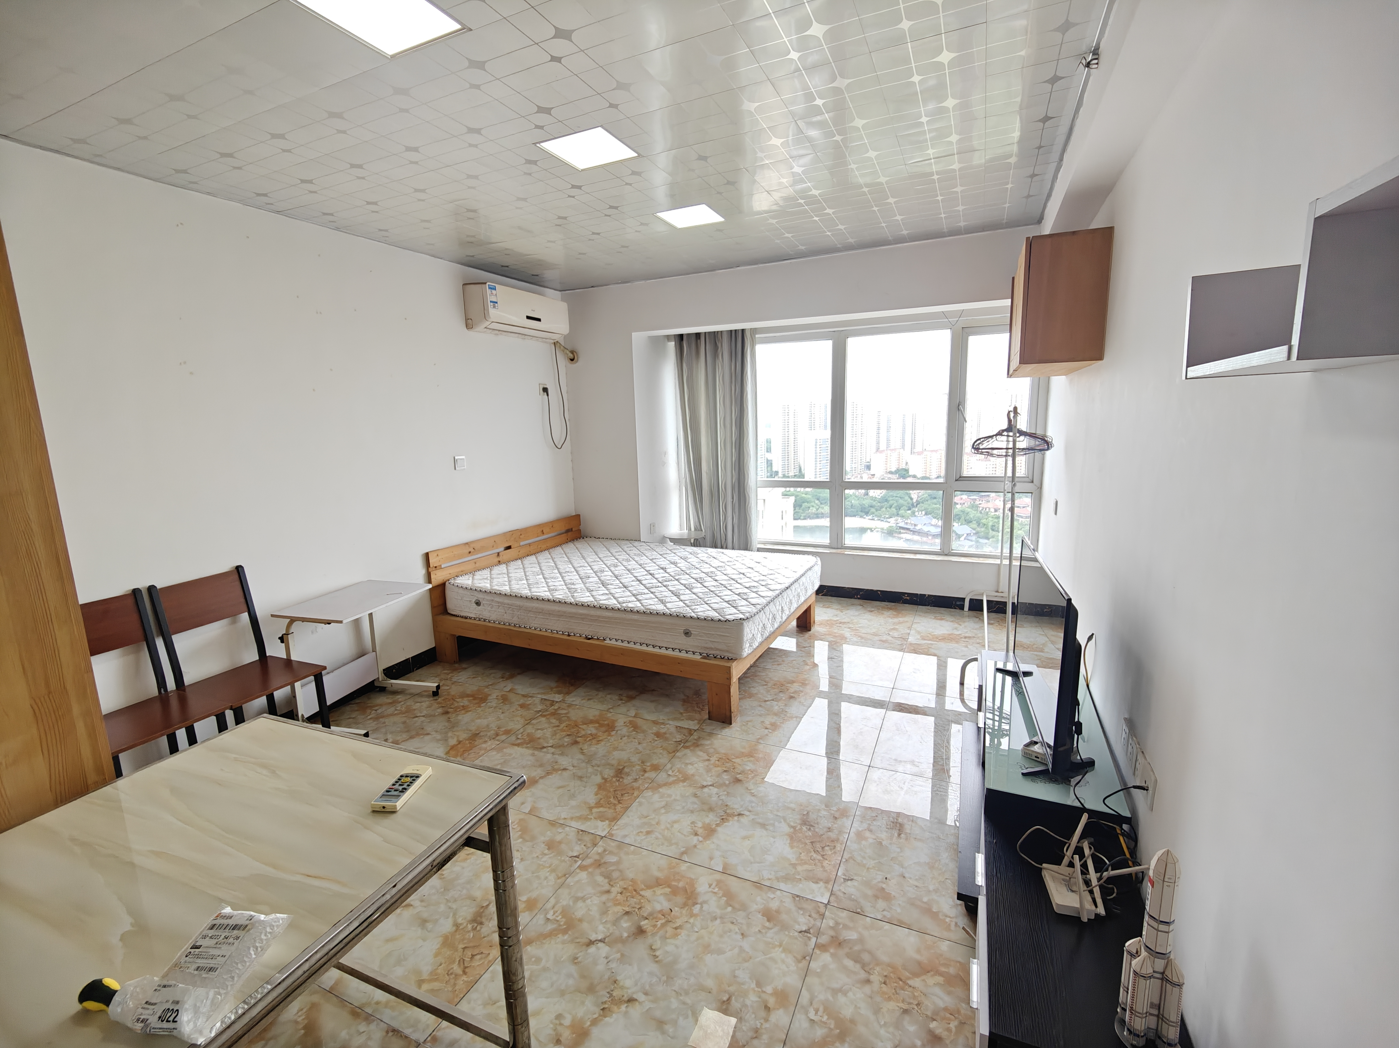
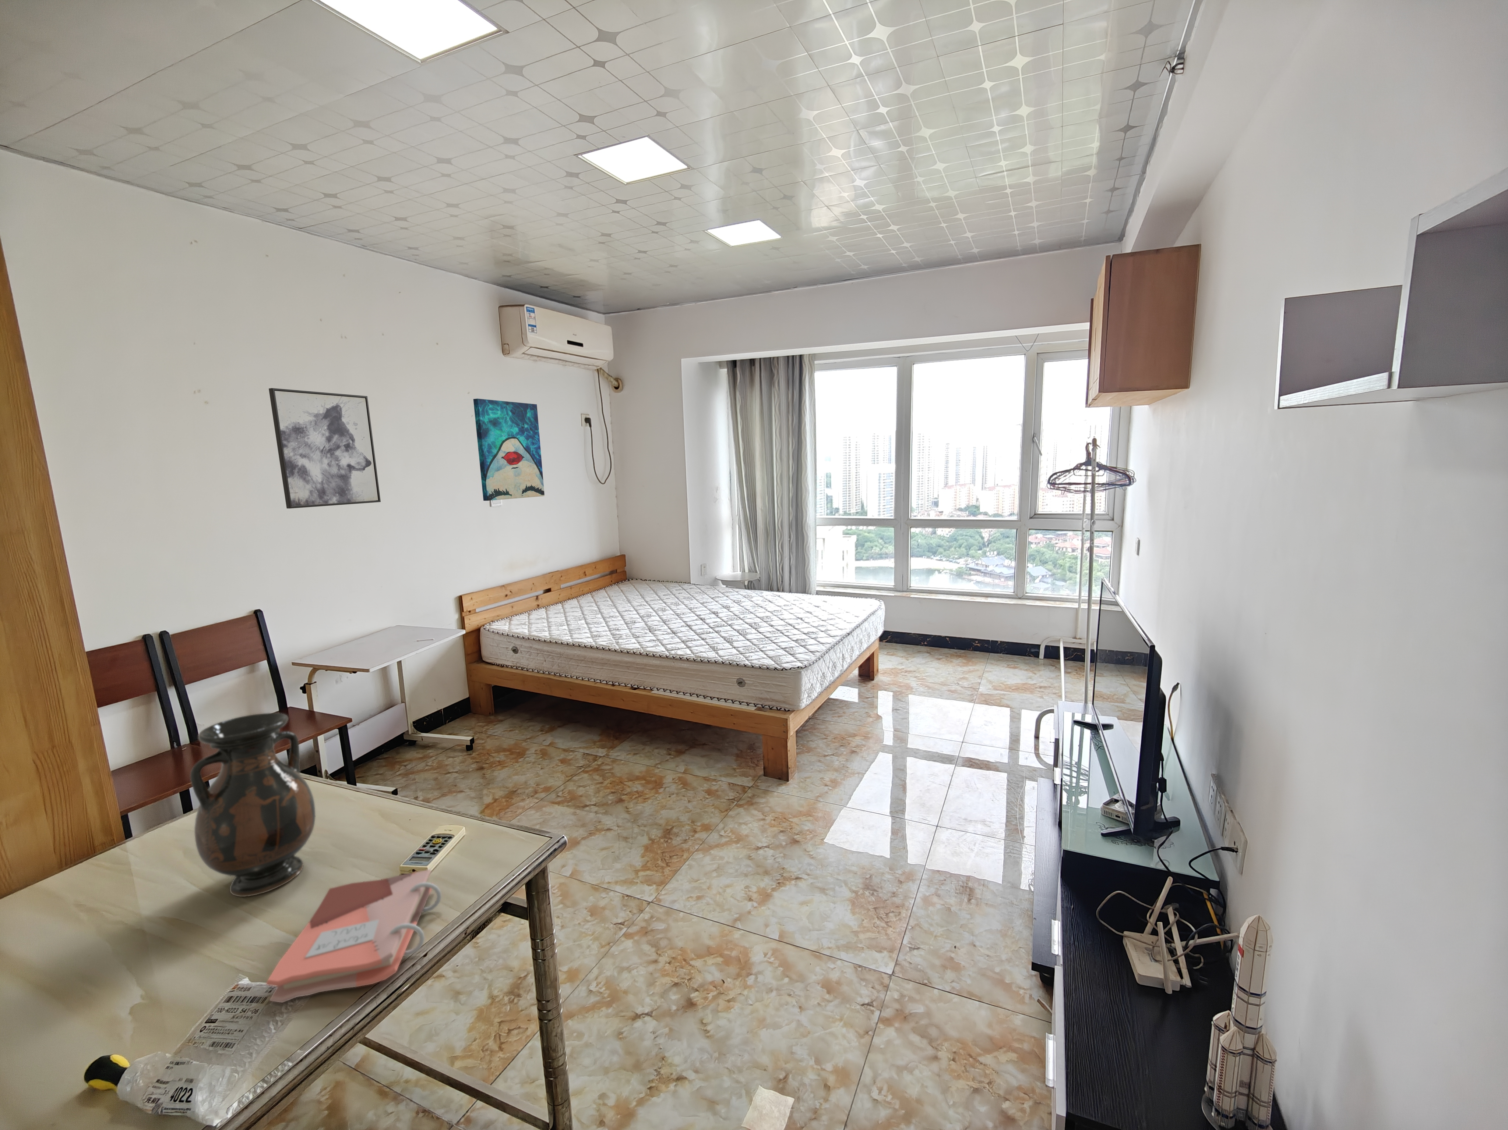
+ wall art (329, 450)
+ wall art (511, 451)
+ phonebook (359, 925)
+ vase (254, 802)
